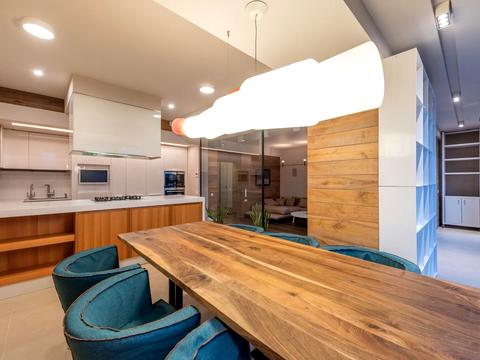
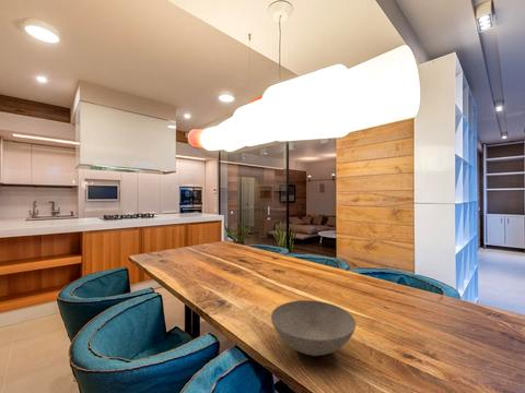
+ bowl (312, 332)
